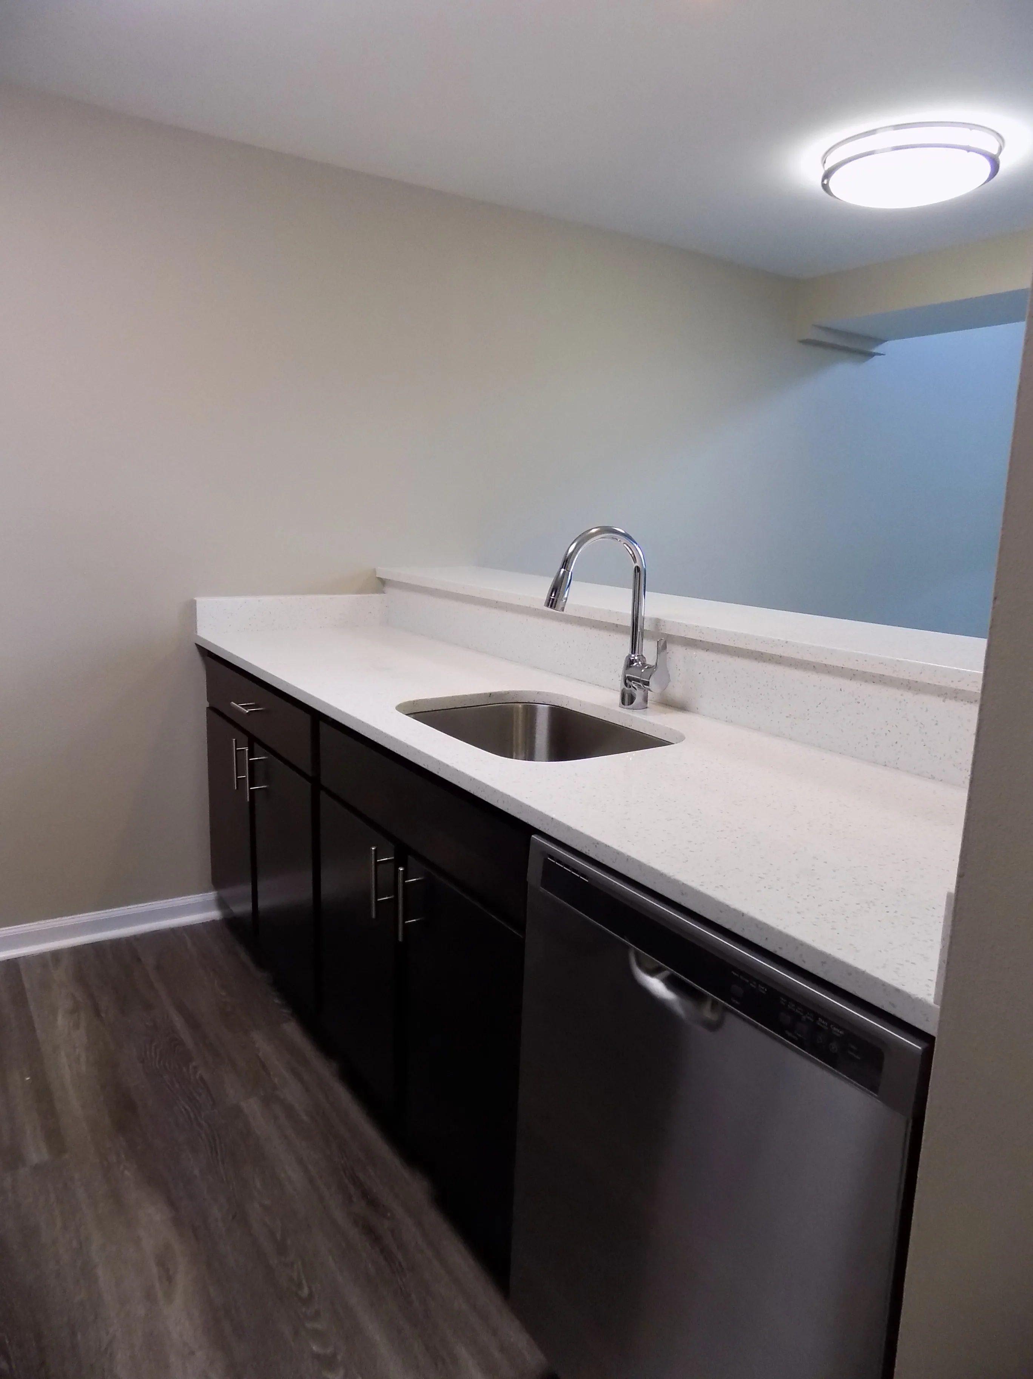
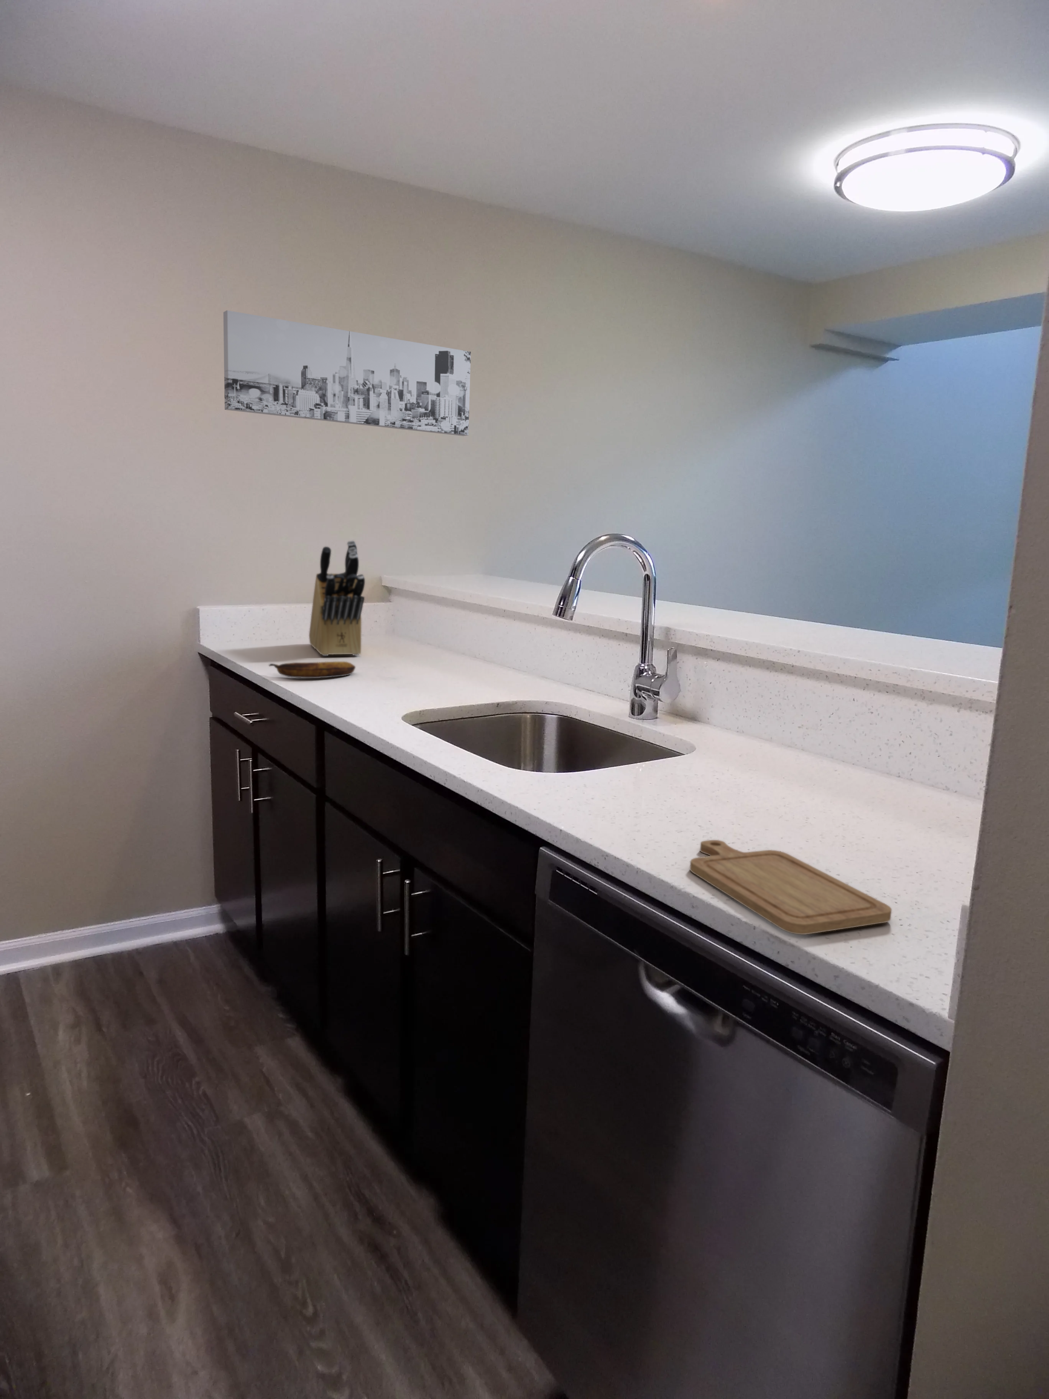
+ banana (315, 668)
+ chopping board (770, 879)
+ knife block (336, 596)
+ wall art (356, 379)
